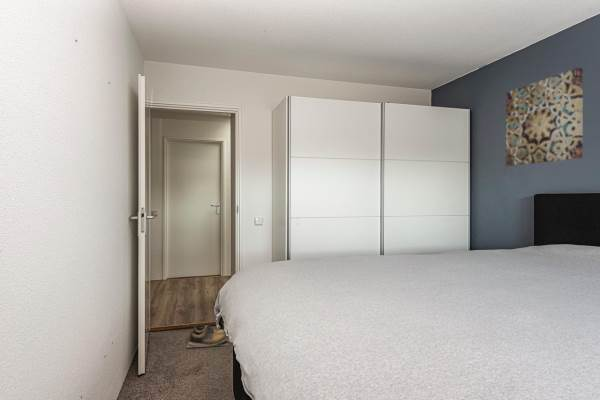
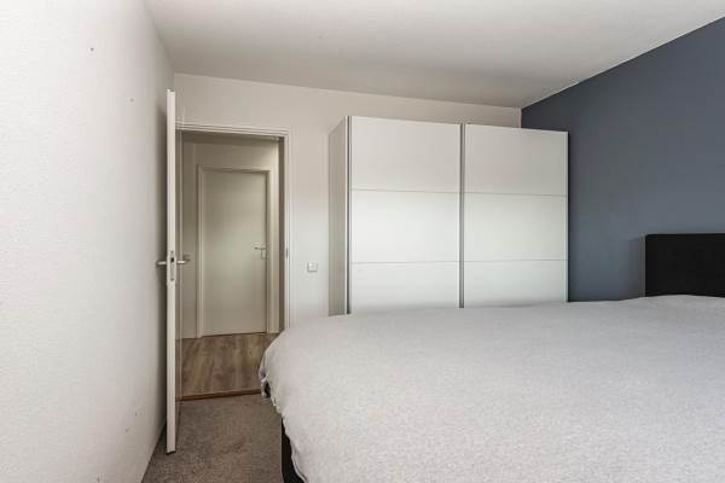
- wall art (540, 122)
- shoes (208, 333)
